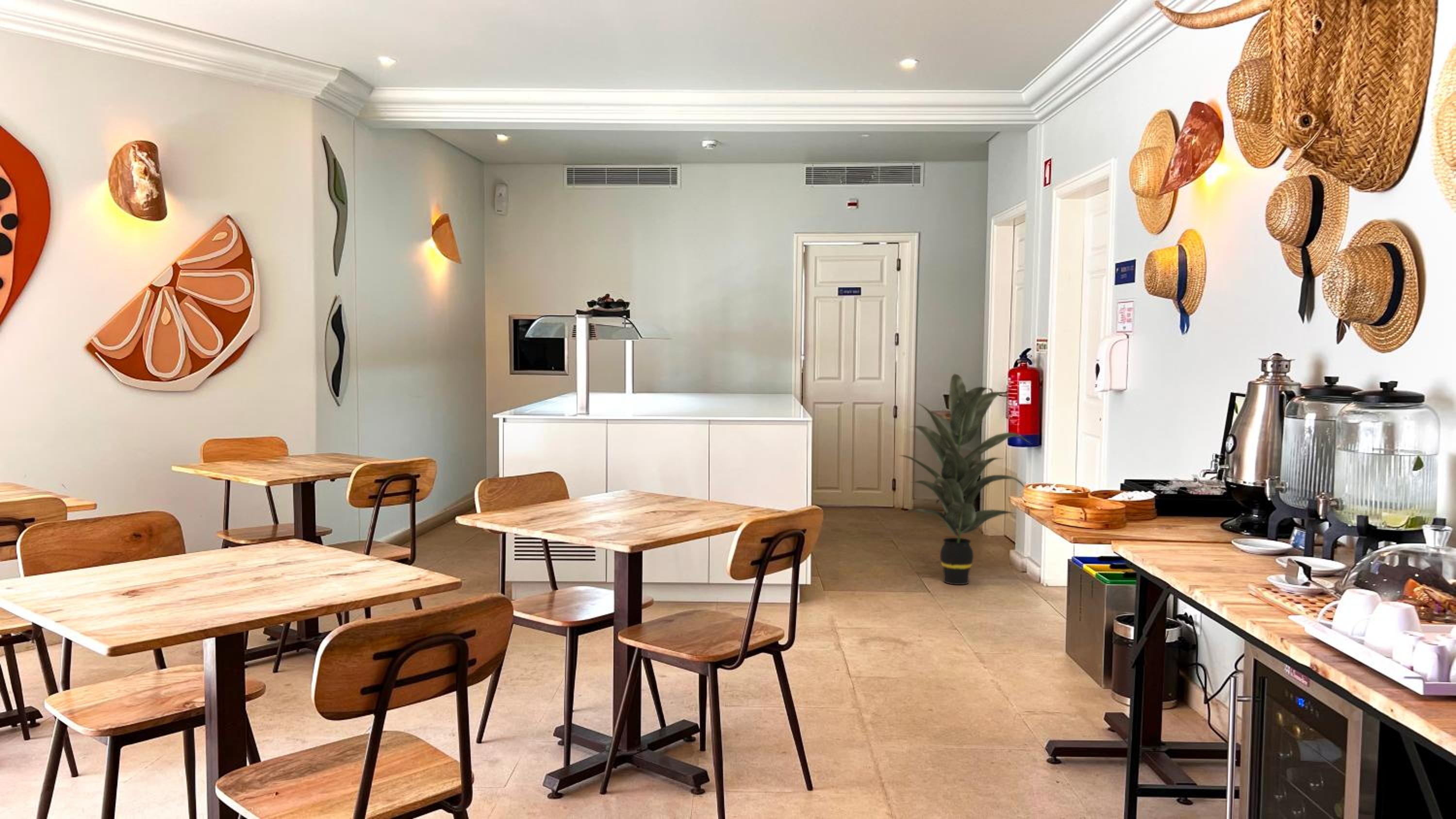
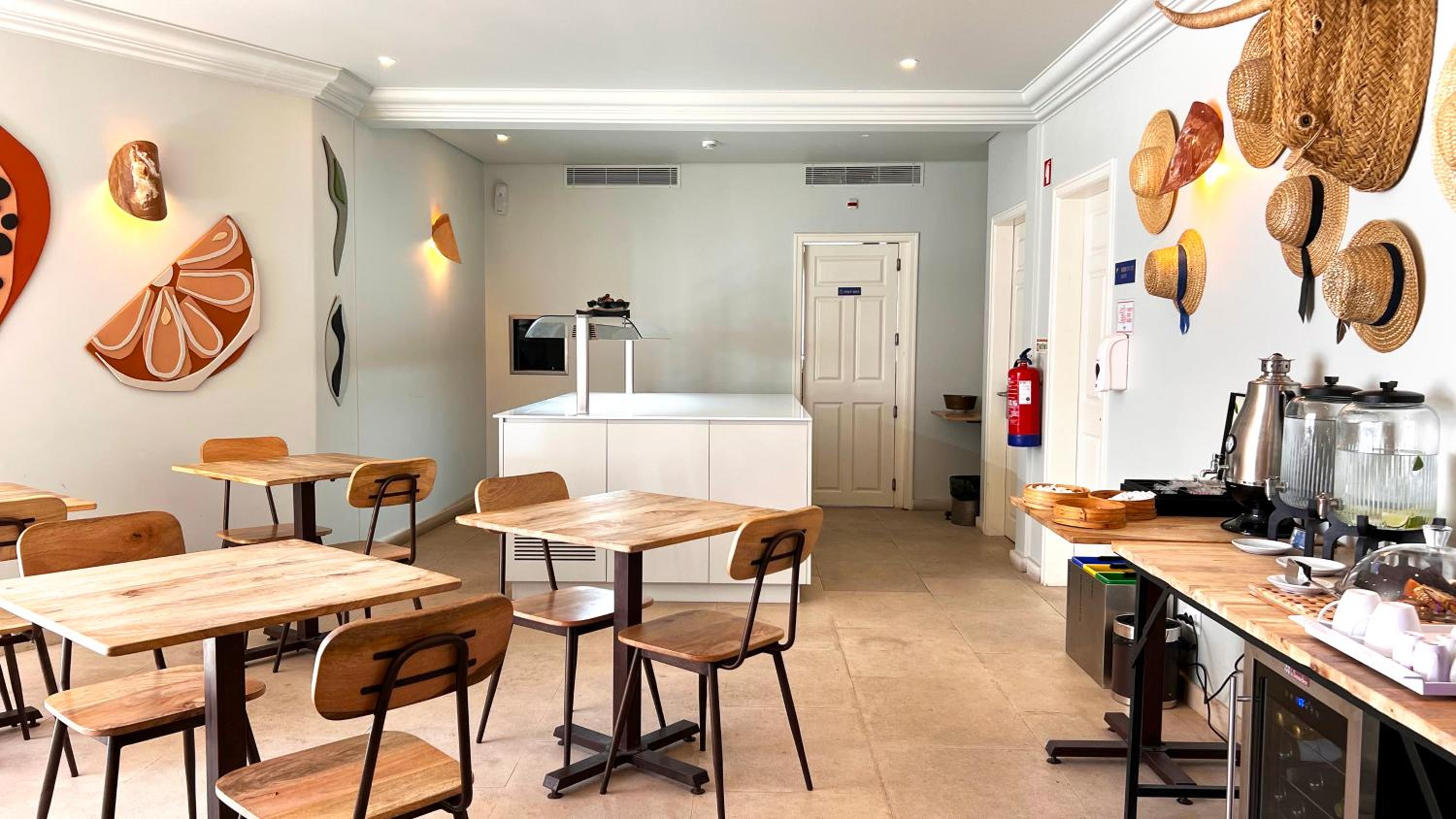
- indoor plant (961, 478)
